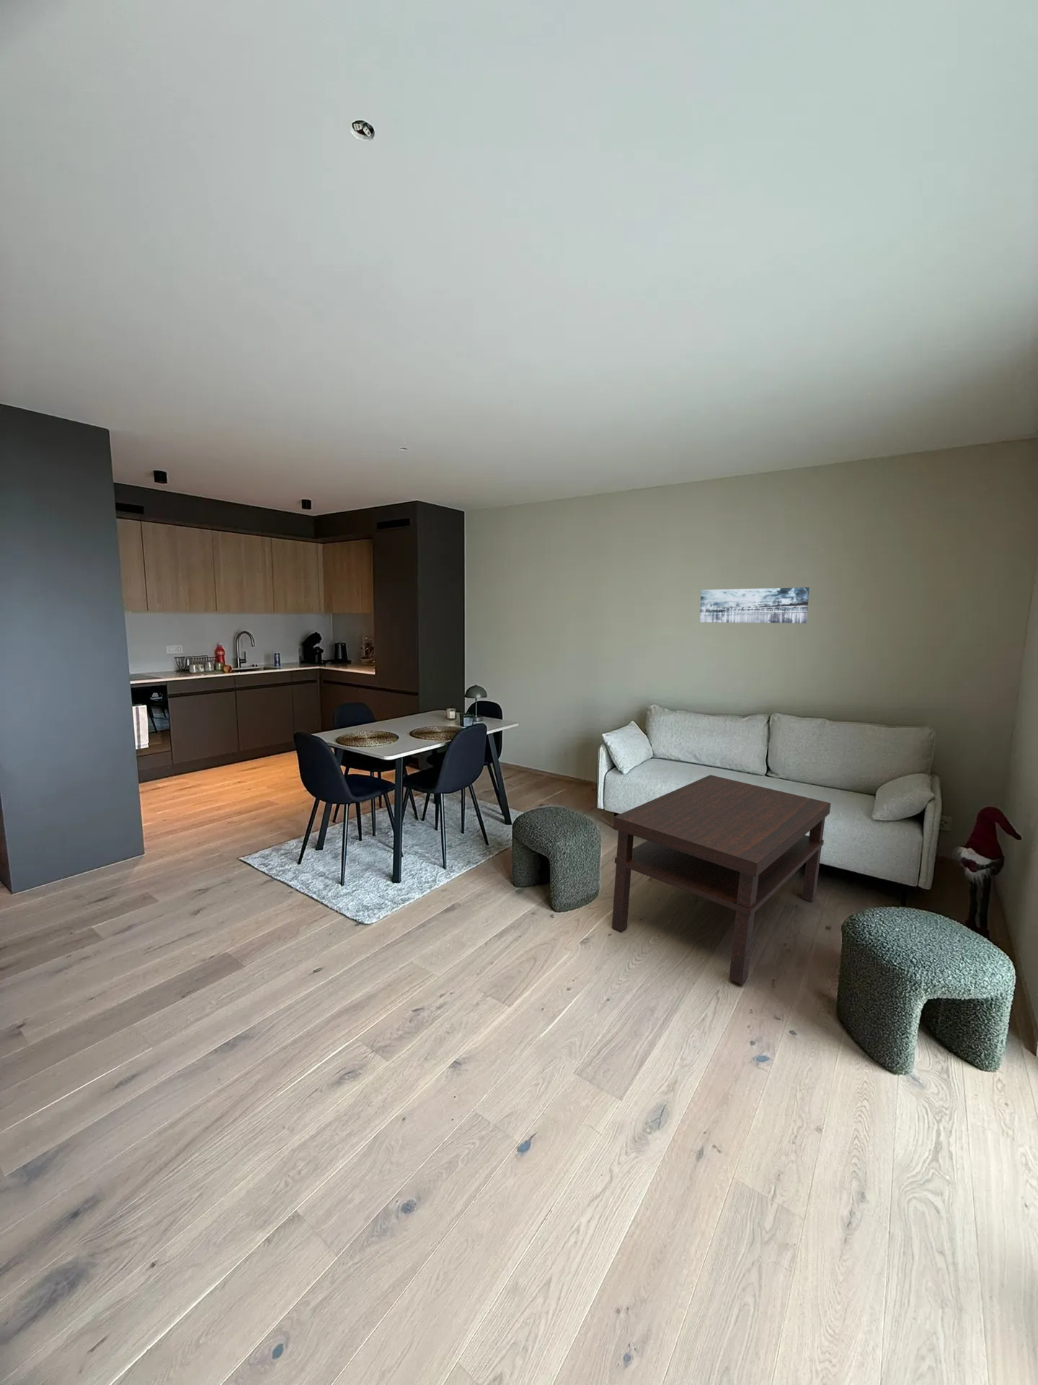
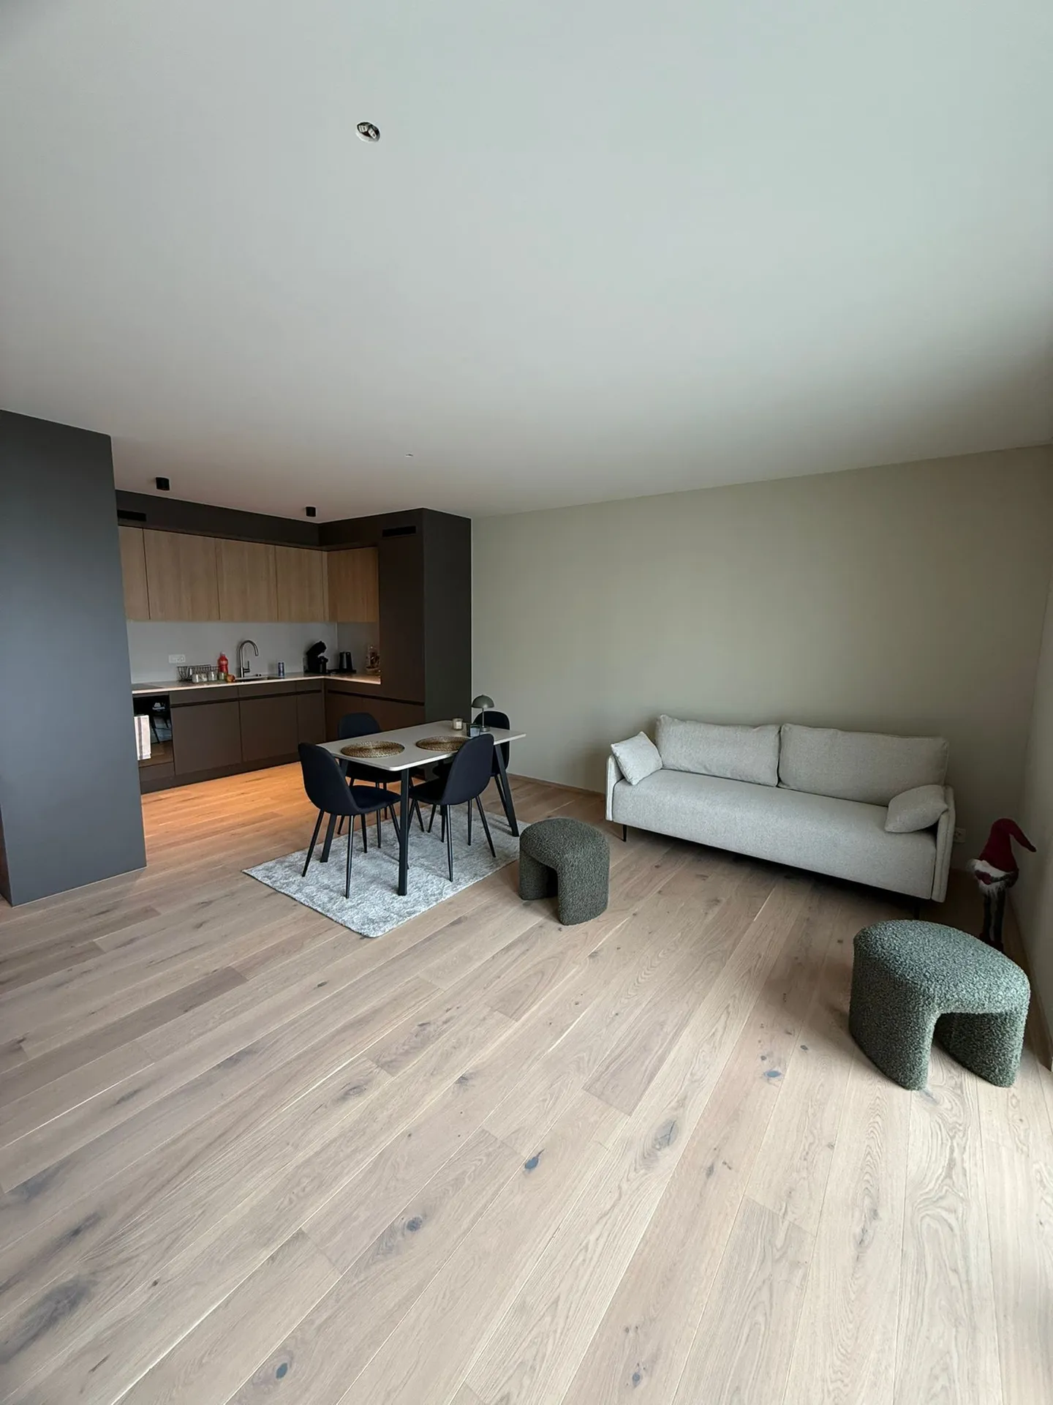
- coffee table (724, 860)
- wall art (751, 605)
